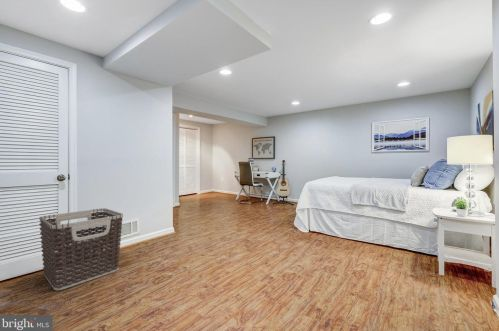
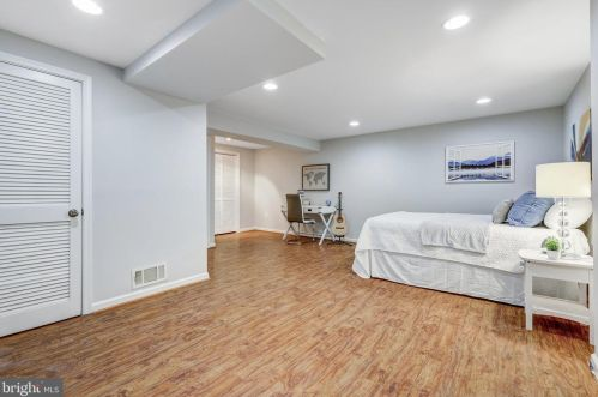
- clothes hamper (82, 243)
